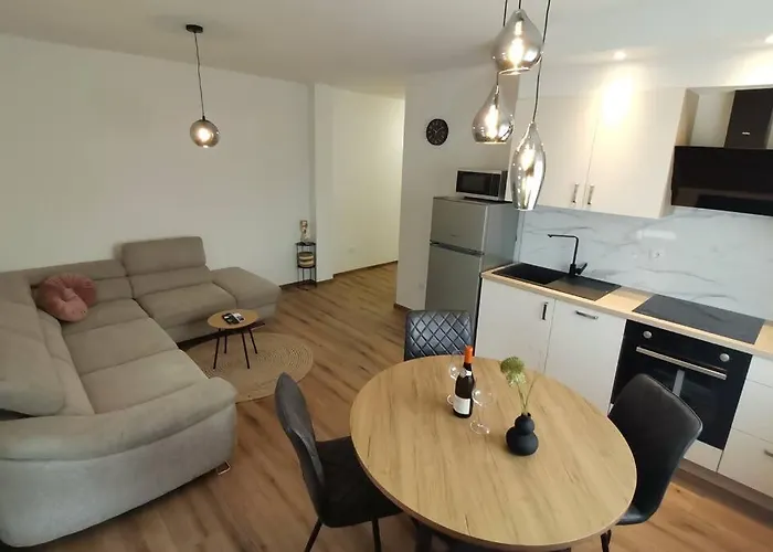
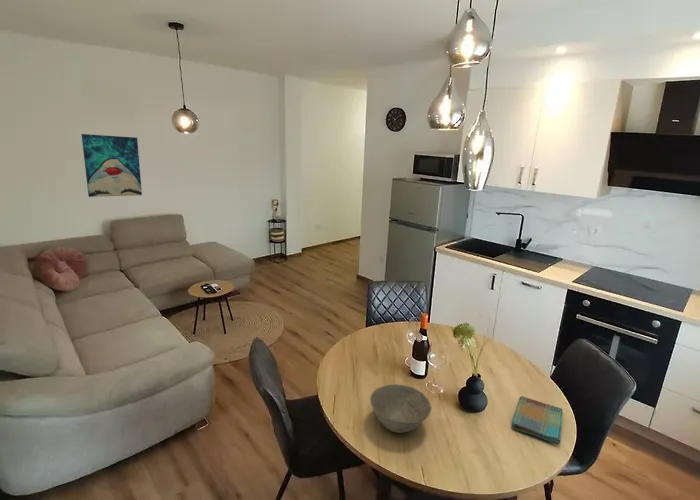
+ wall art (113, 166)
+ bowl (399, 413)
+ dish towel (538, 417)
